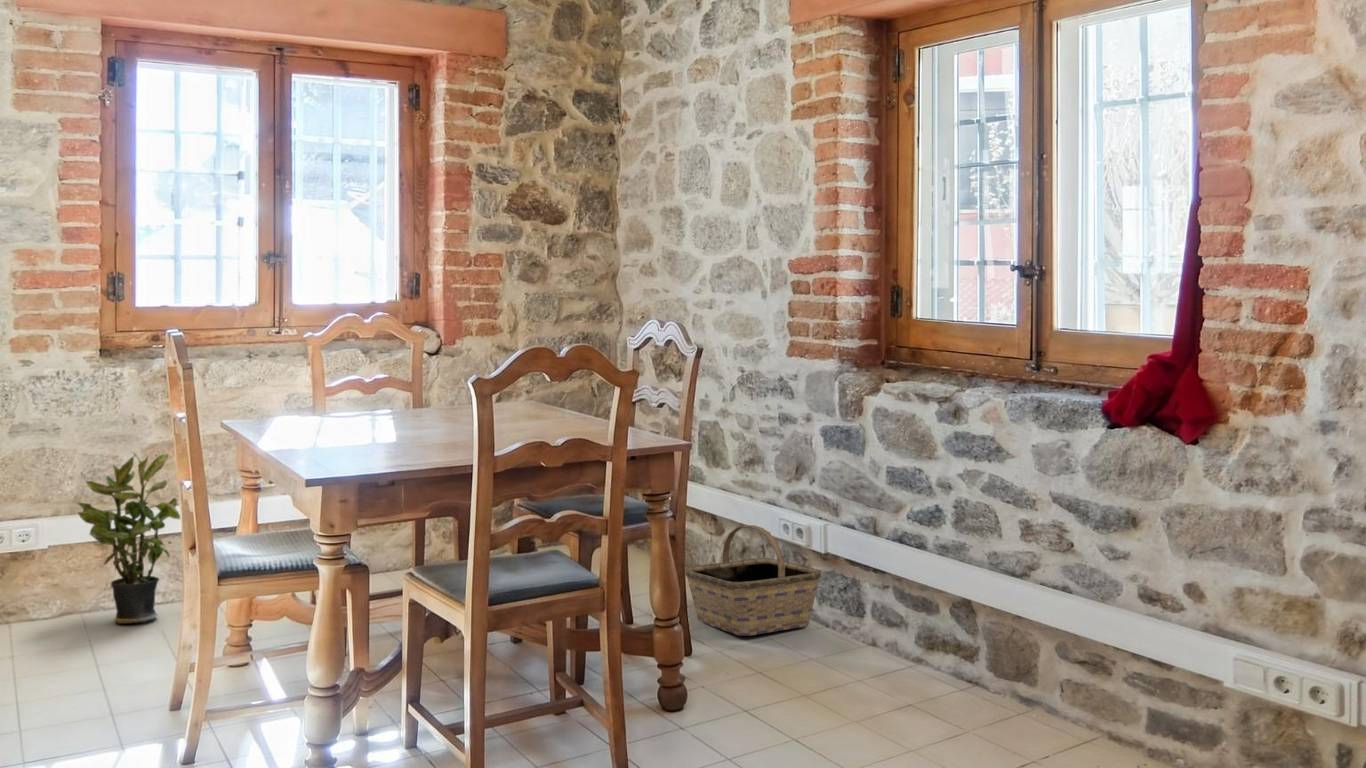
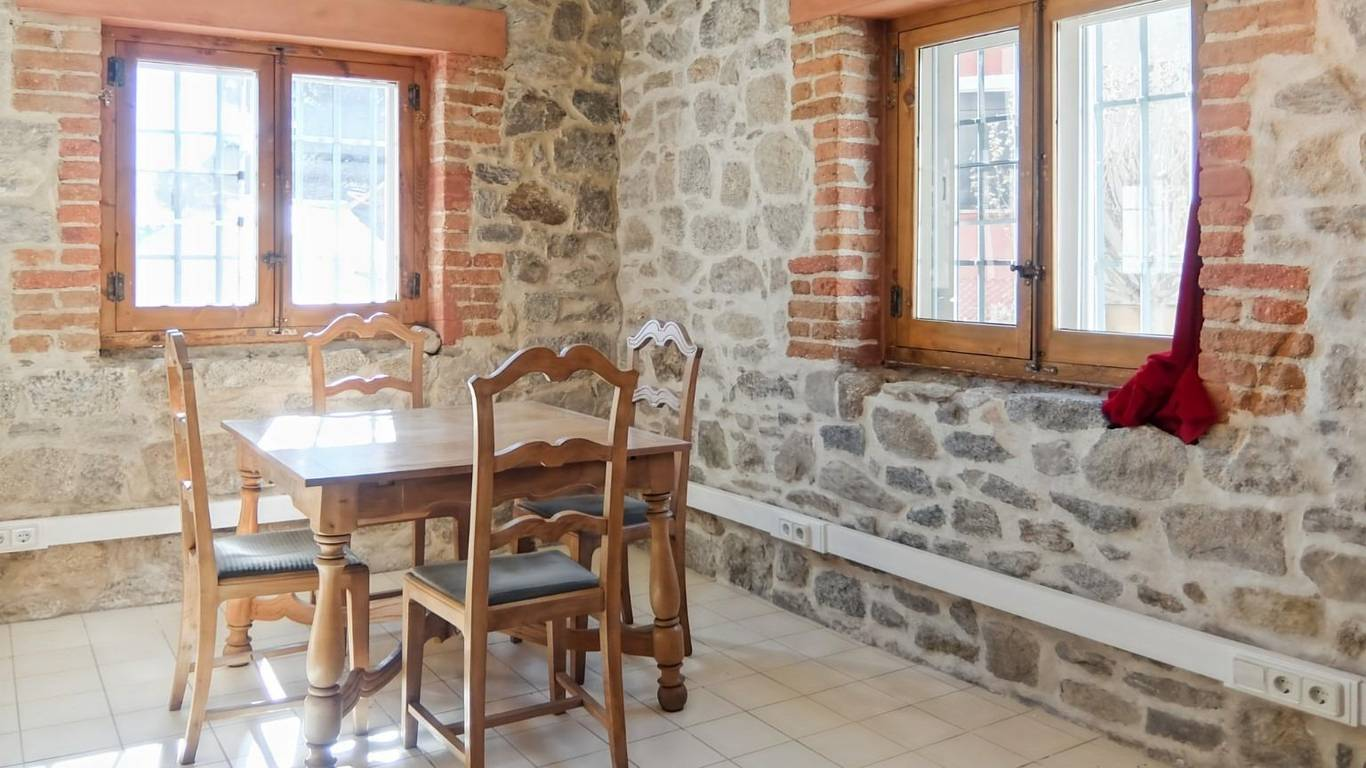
- basket (753, 574)
- potted plant (128, 536)
